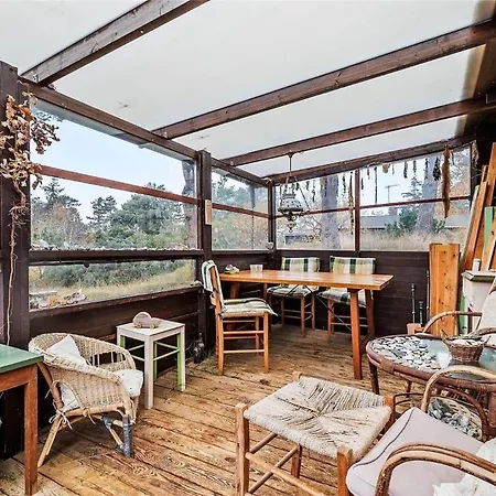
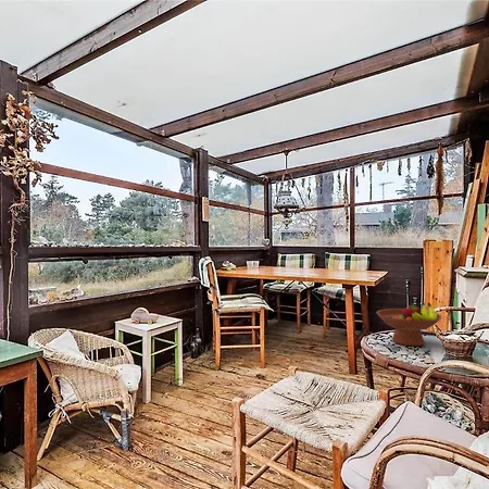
+ fruit bowl (408, 323)
